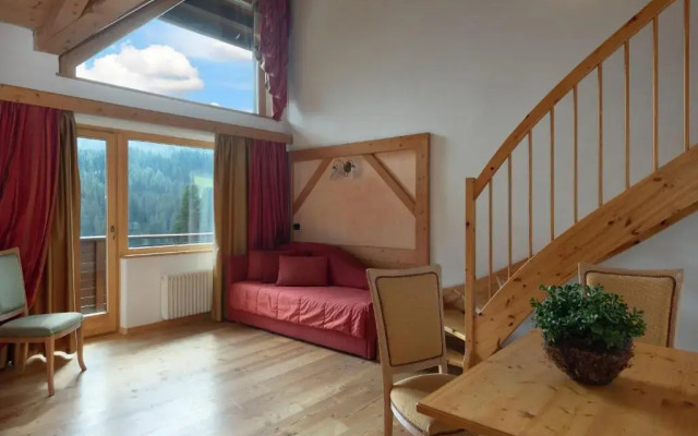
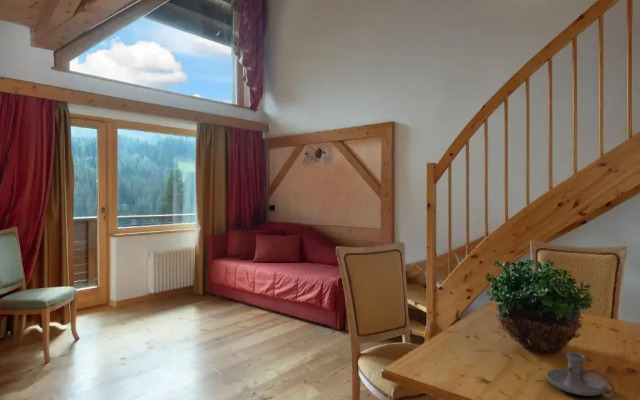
+ candle holder (581, 374)
